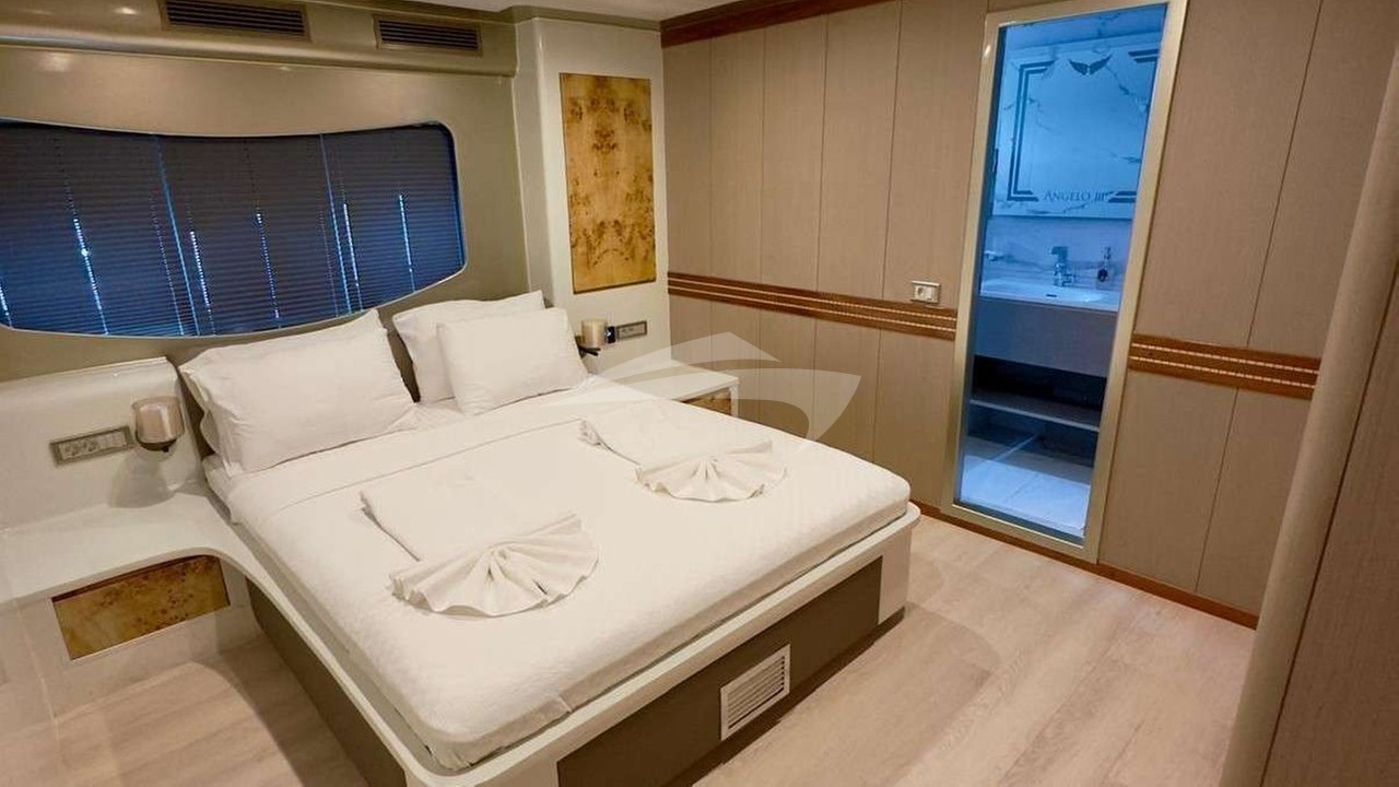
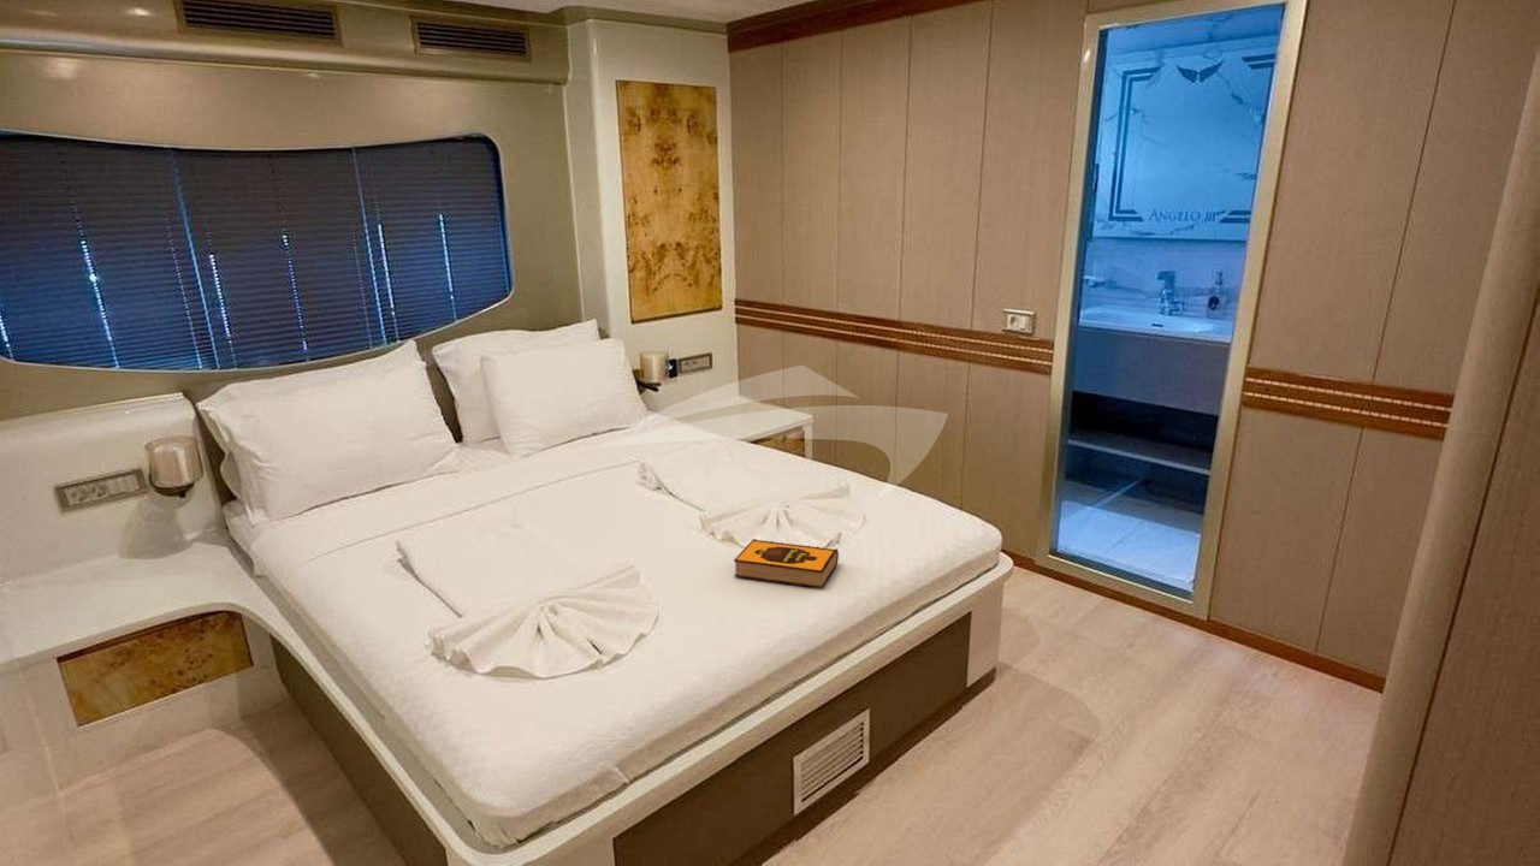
+ hardback book (787, 560)
